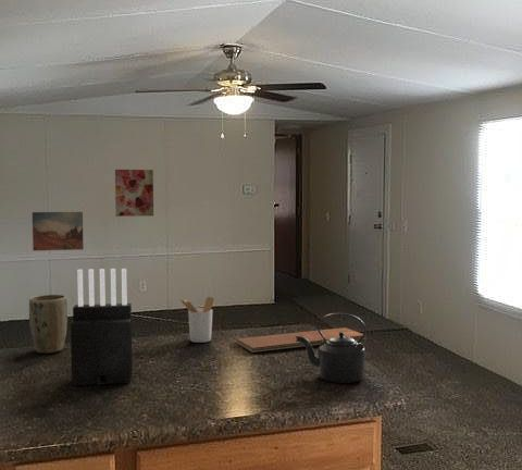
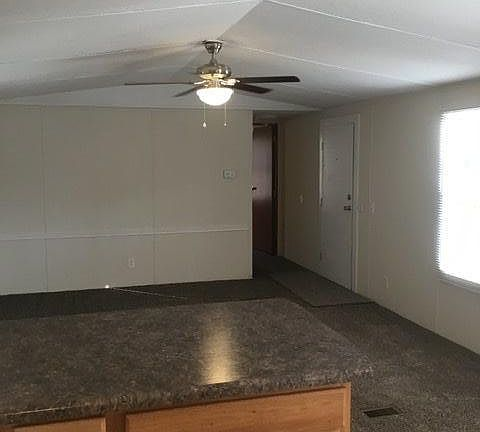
- plant pot (48, 323)
- utensil holder (196, 318)
- wall art (134, 193)
- kettle (330, 344)
- chopping board (301, 336)
- wall art (58, 231)
- knife block (101, 325)
